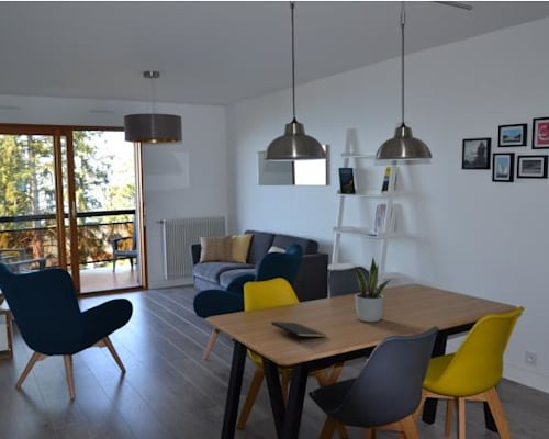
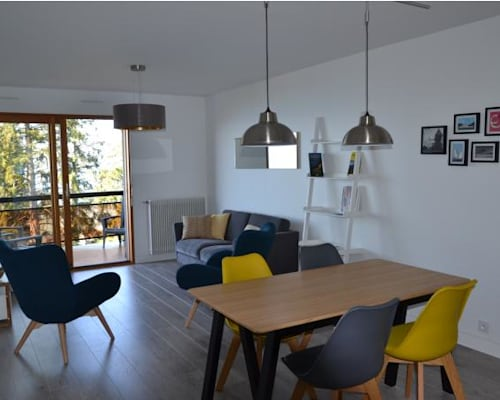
- potted plant (369, 286)
- notepad (298, 328)
